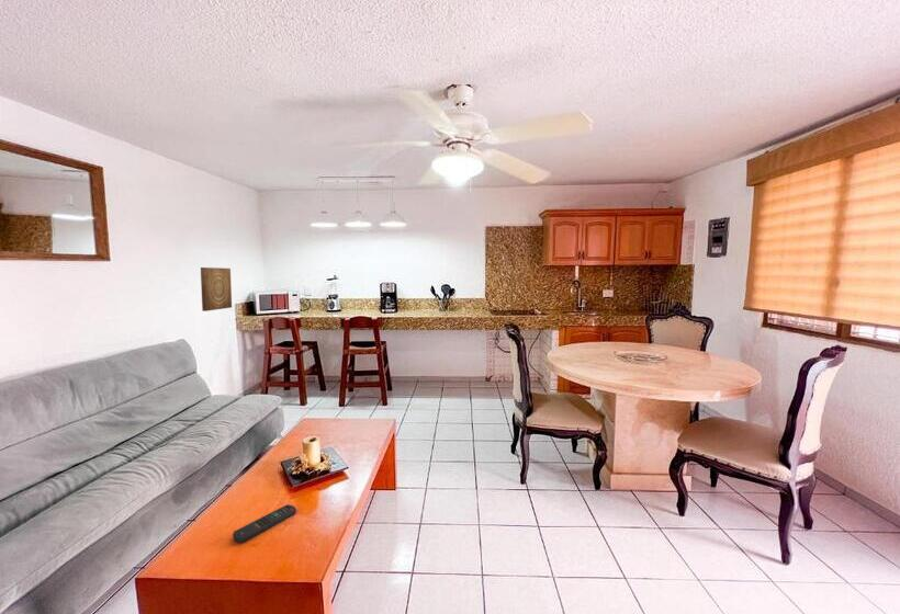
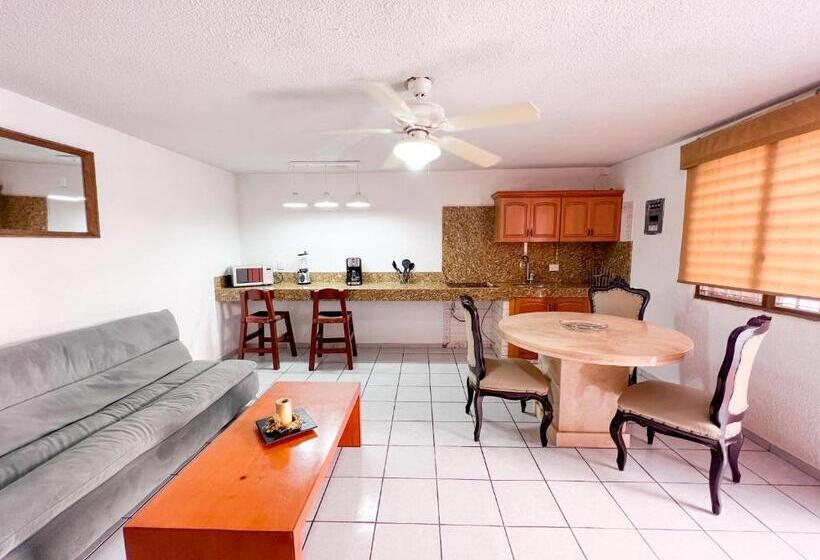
- wall art (216, 288)
- remote control (266, 522)
